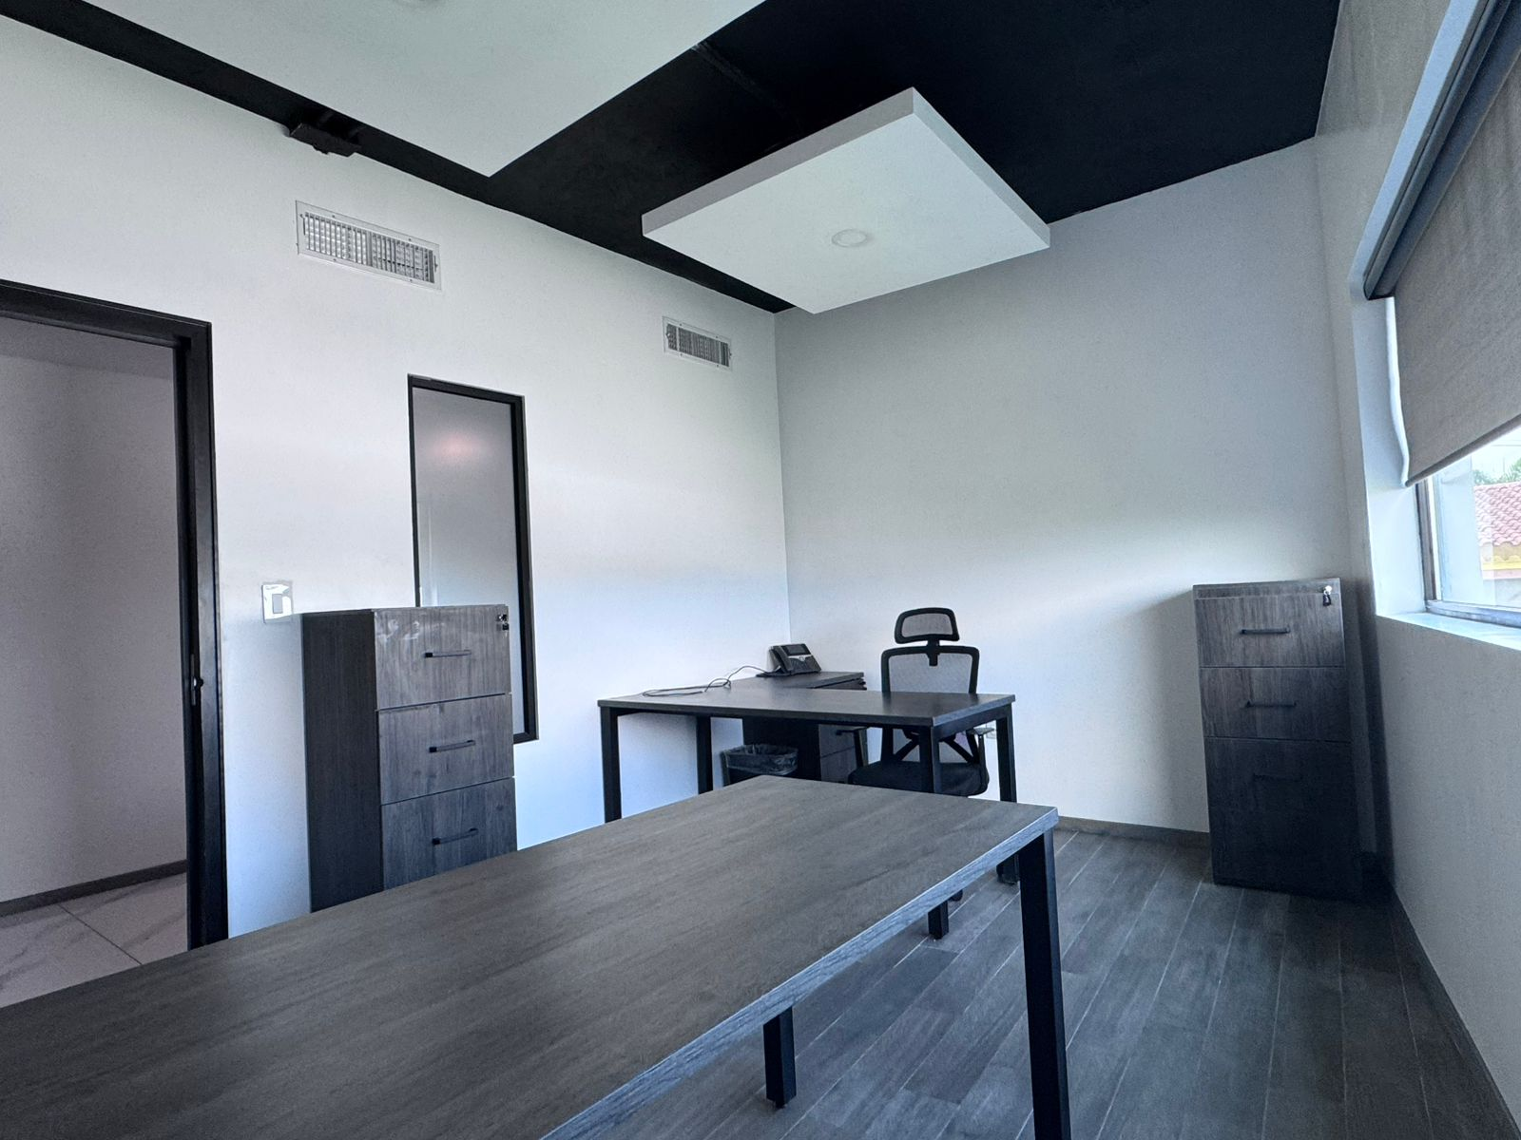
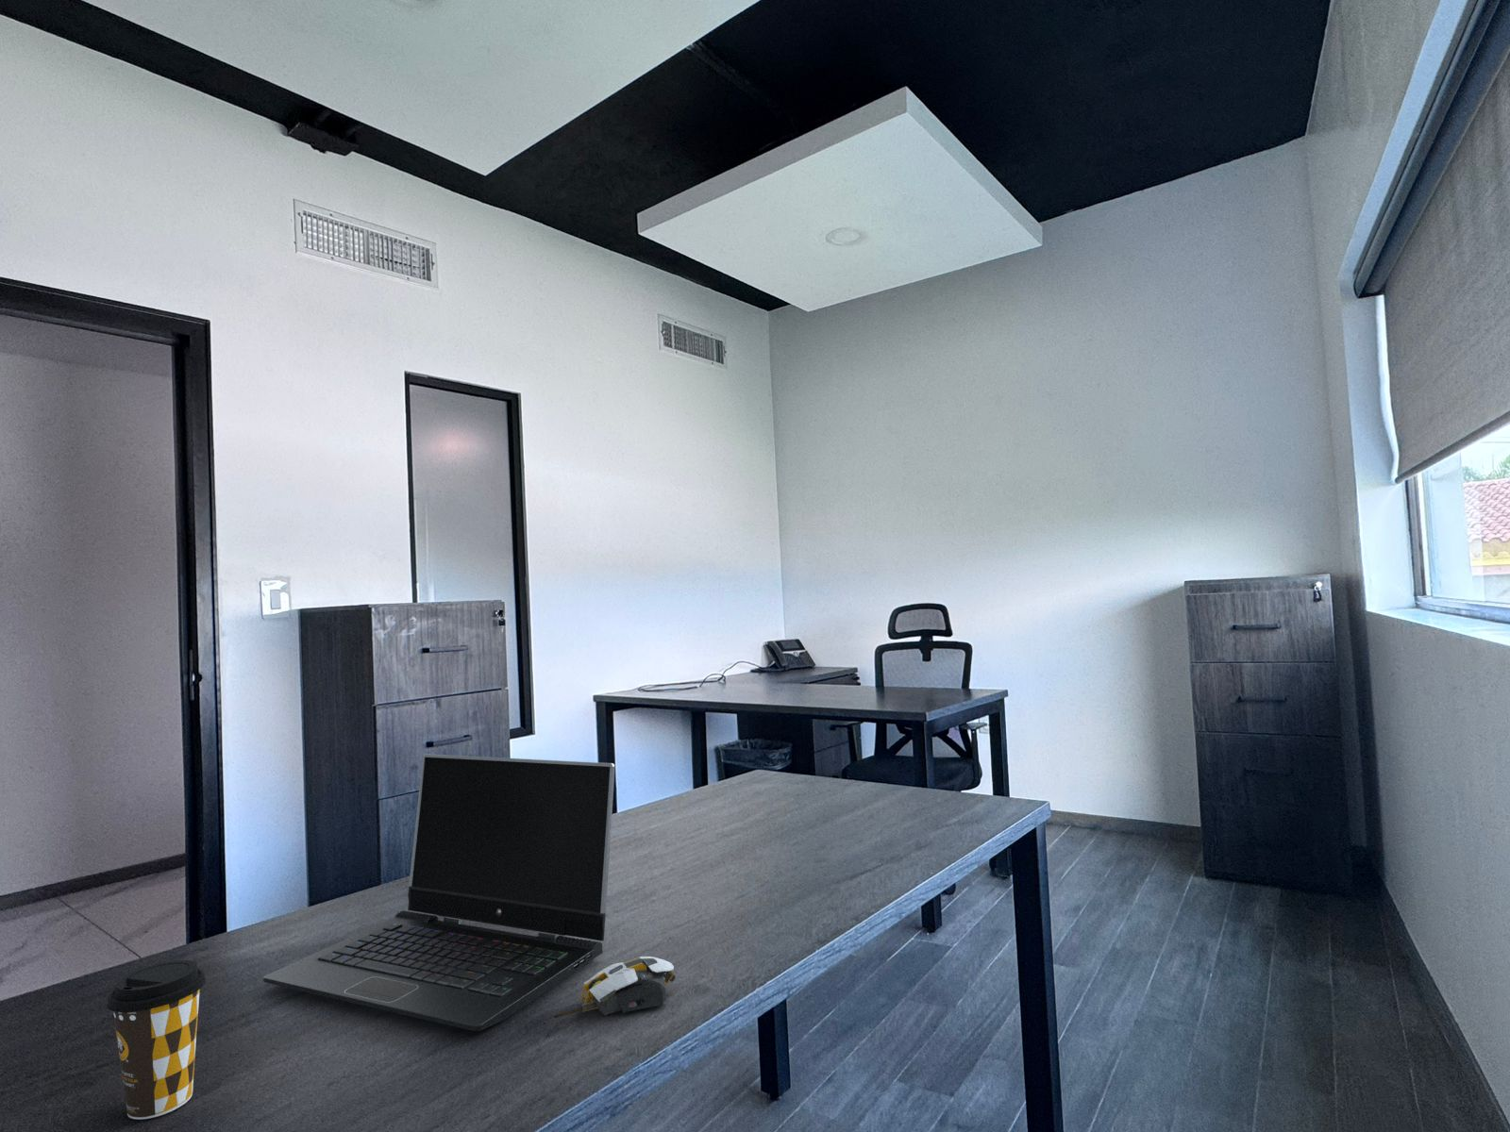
+ coffee cup (158, 1038)
+ laptop computer (446, 872)
+ computer mouse (616, 986)
